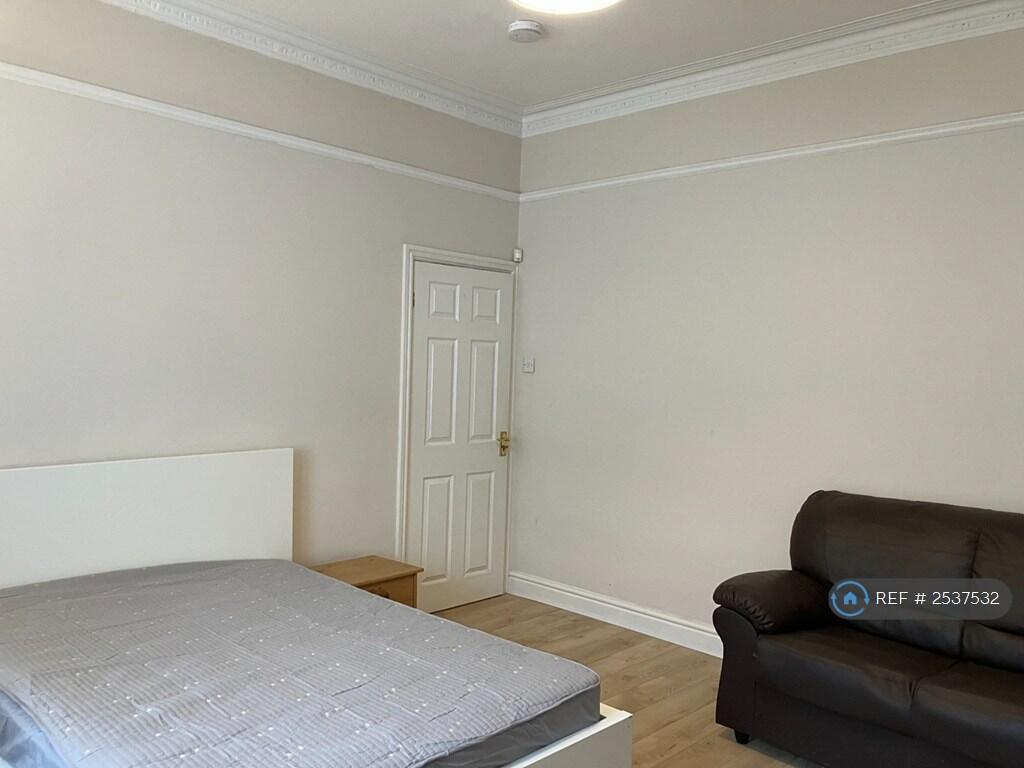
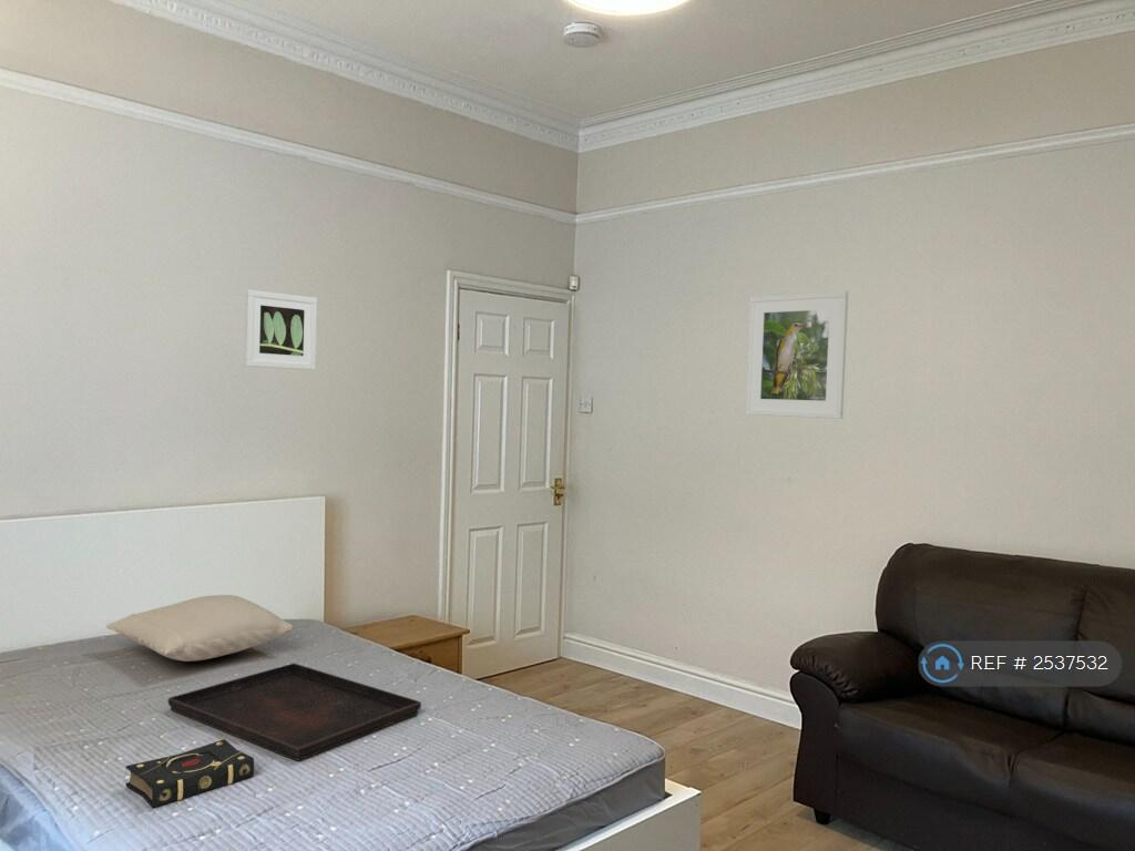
+ book (196, 769)
+ pillow (201, 627)
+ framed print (794, 355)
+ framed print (282, 330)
+ serving tray (295, 706)
